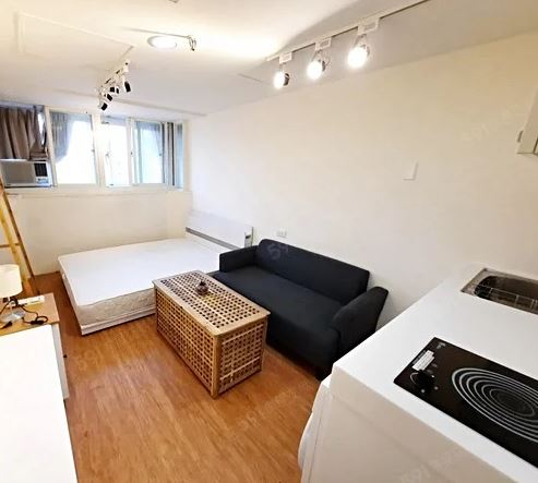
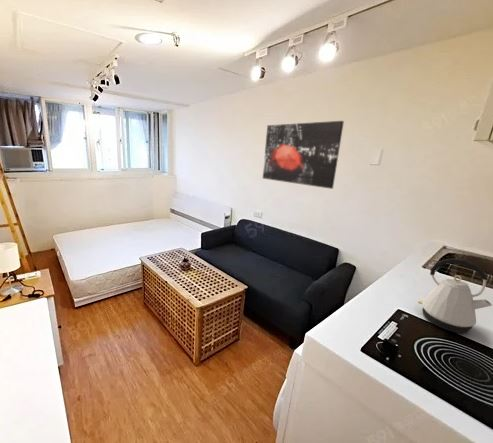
+ kettle (455, 292)
+ wall art (297, 154)
